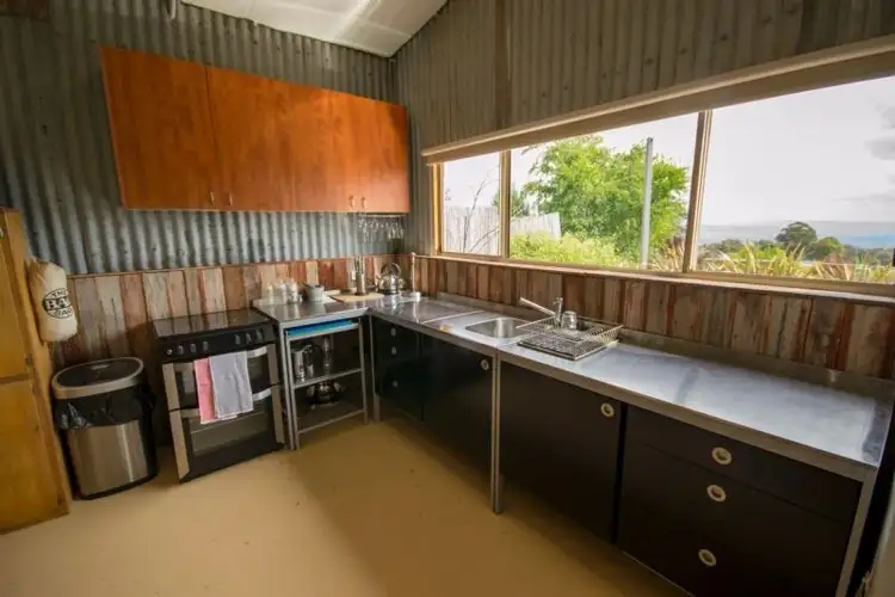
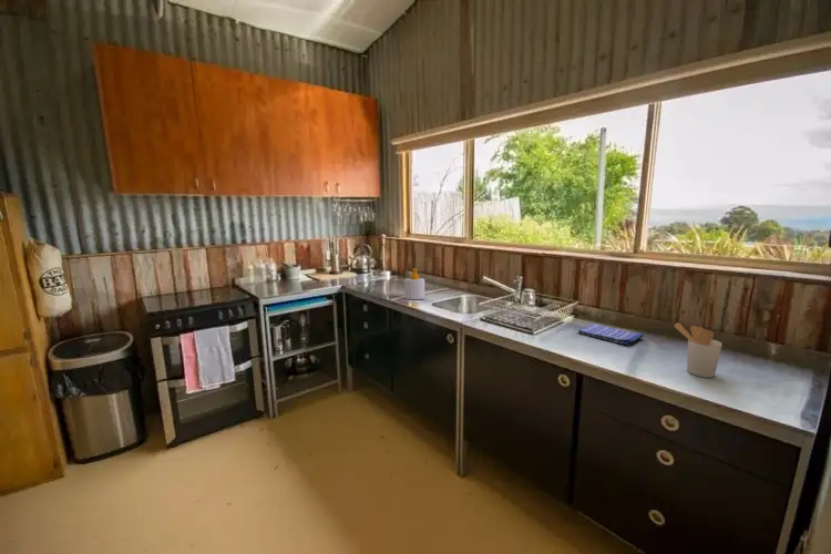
+ dish towel (609, 332)
+ soap bottle (414, 283)
+ utensil holder (695, 348)
